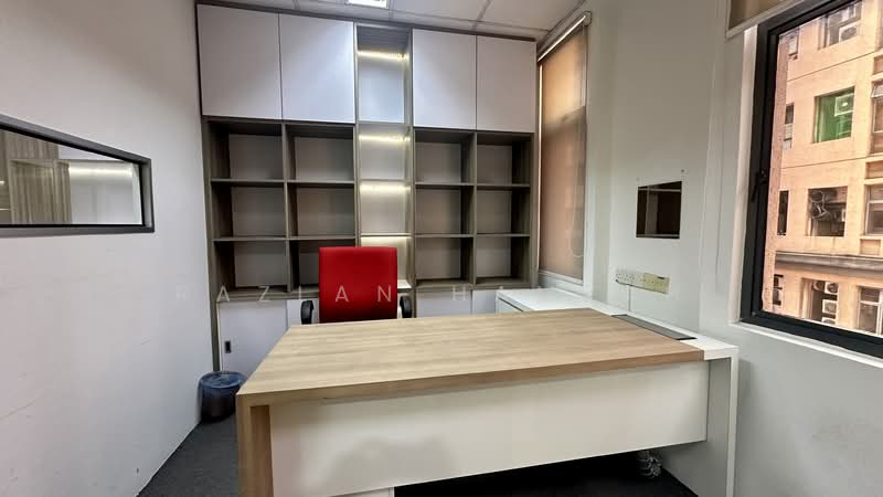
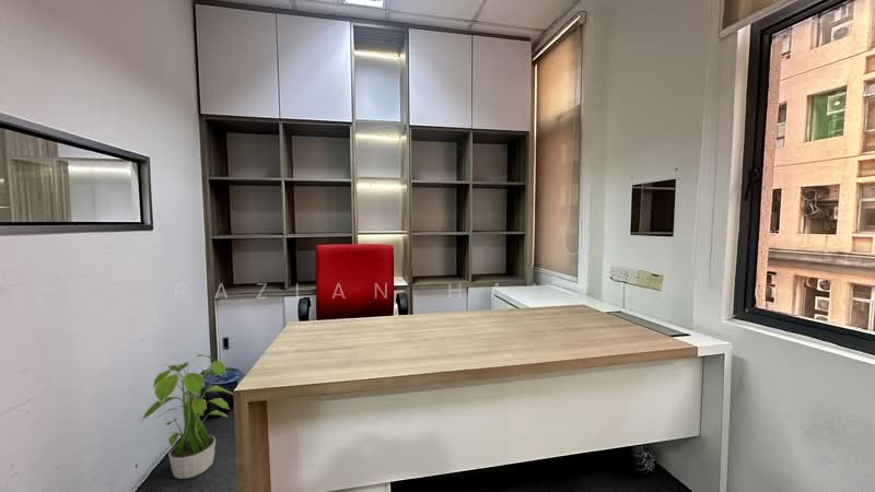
+ potted plant (190, 417)
